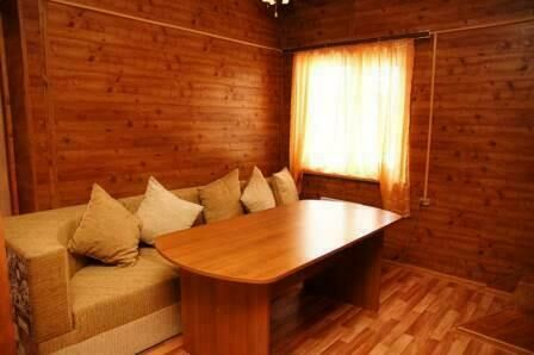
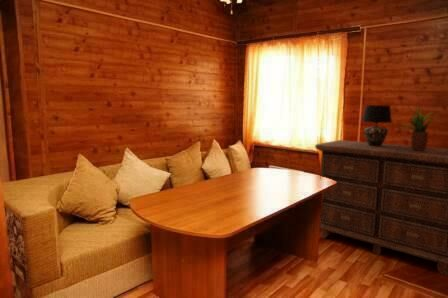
+ potted plant (416, 128)
+ table lamp (376, 125)
+ dresser (387, 197)
